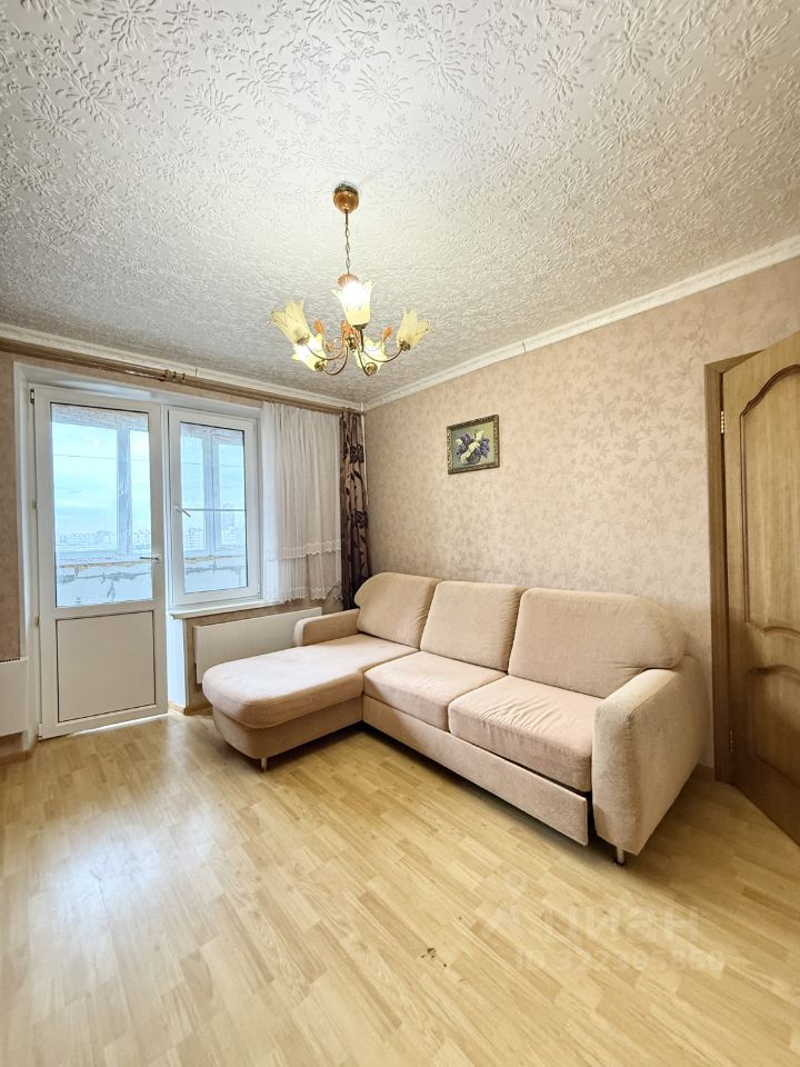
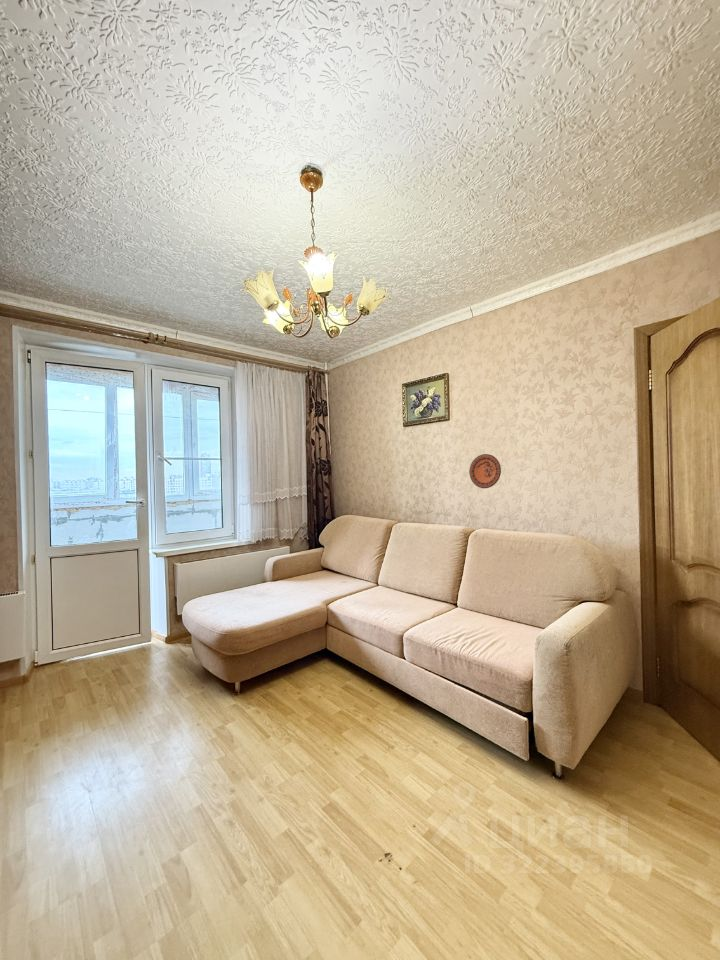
+ decorative plate (484, 471)
